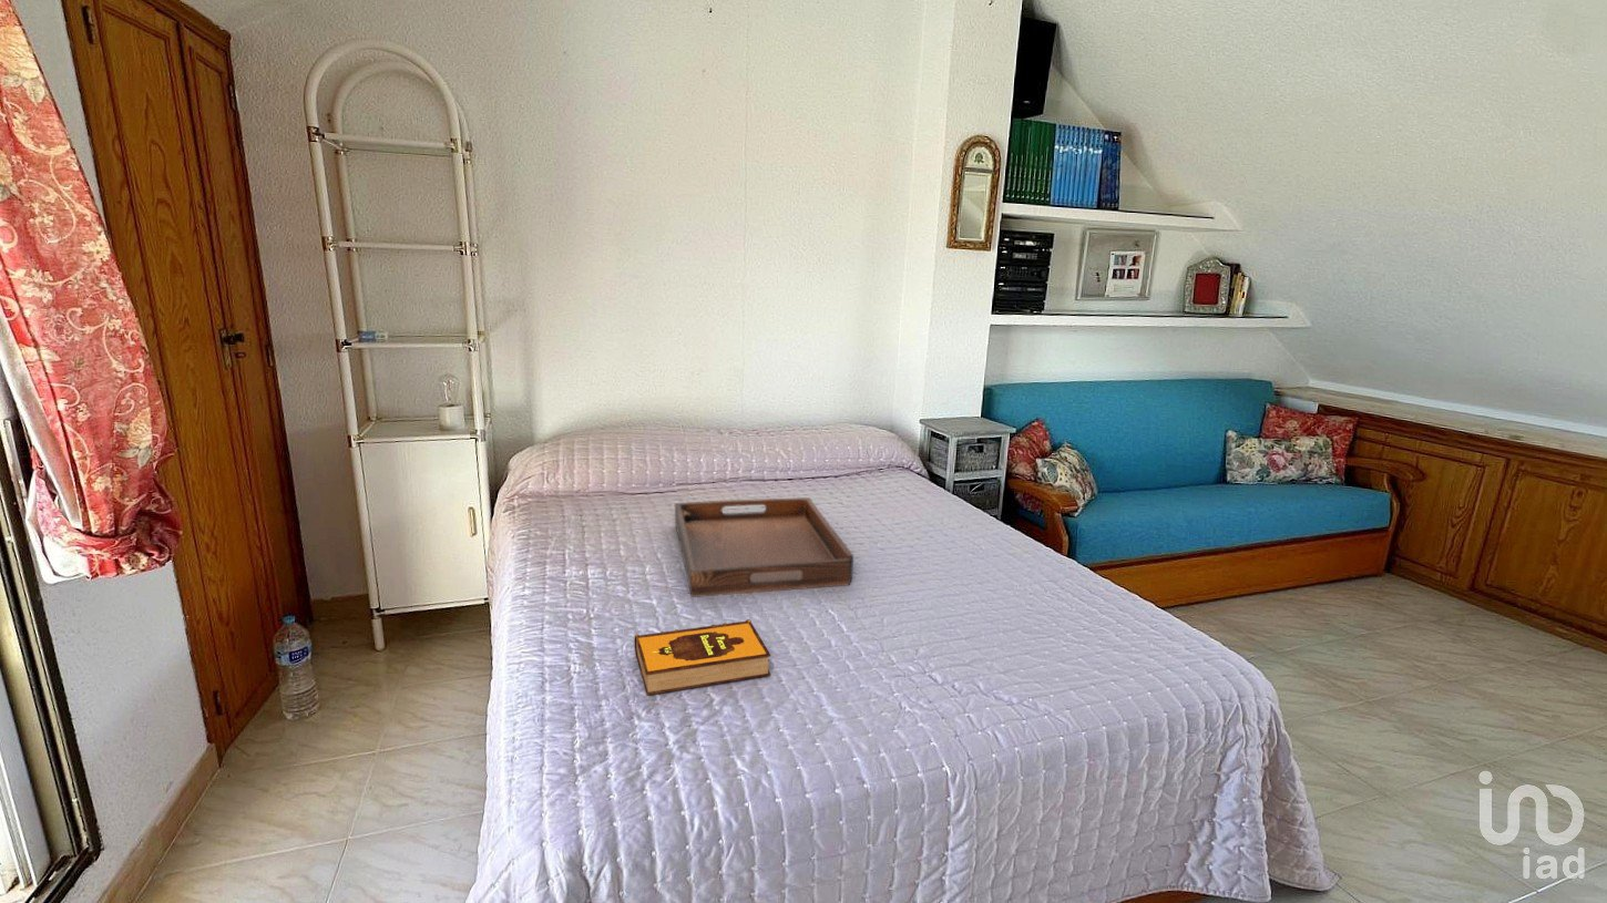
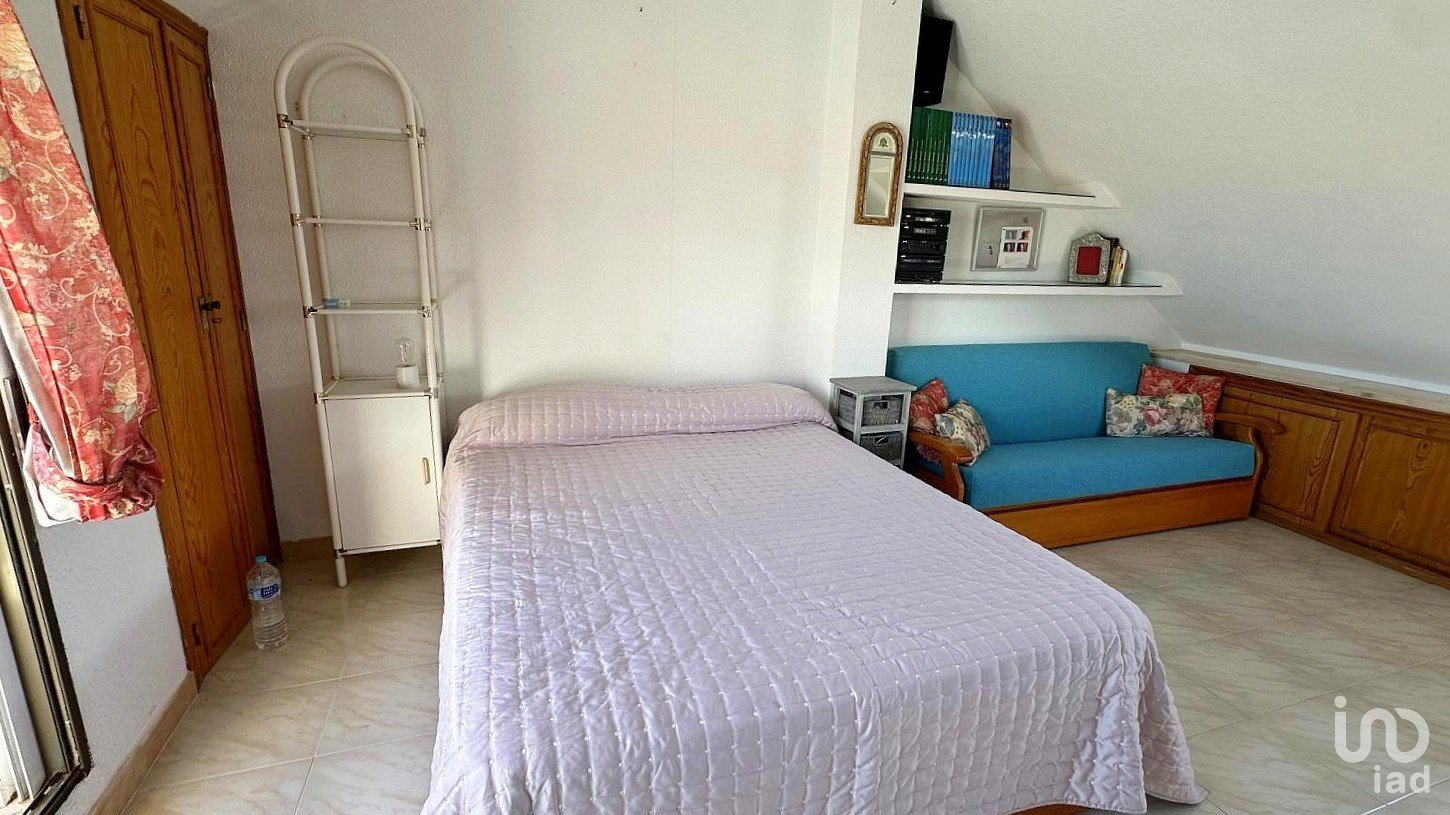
- hardback book (700, 653)
- serving tray (757, 540)
